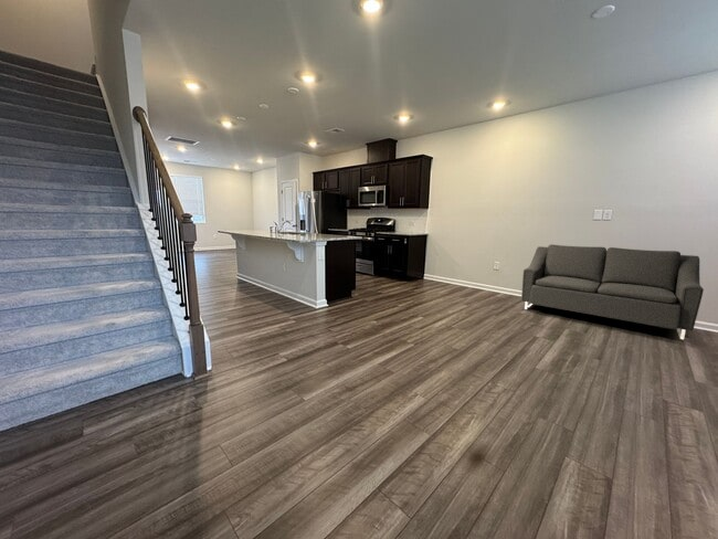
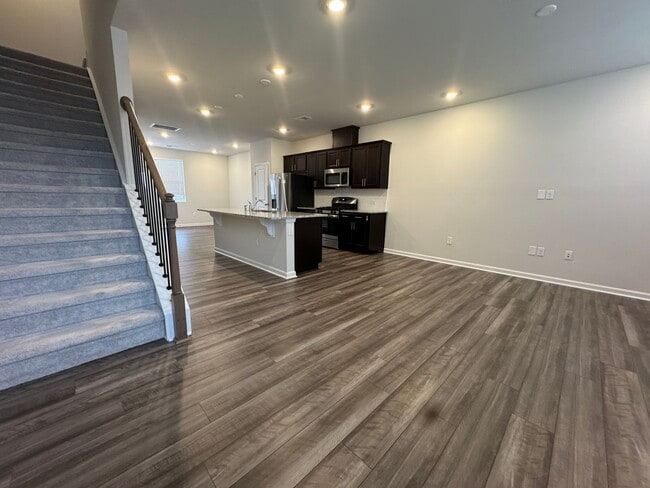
- loveseat (600, 283)
